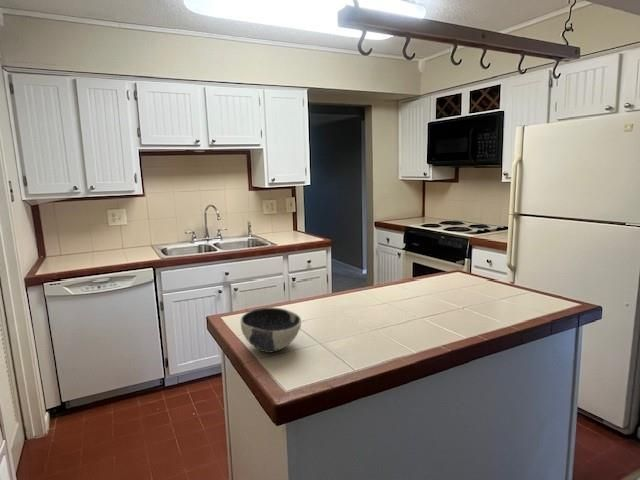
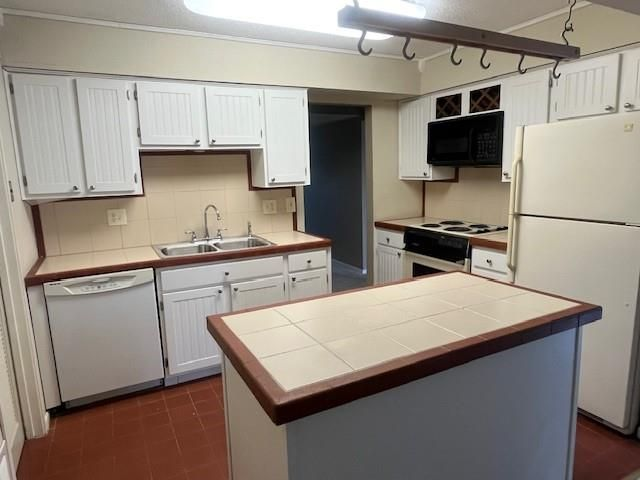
- bowl (271, 331)
